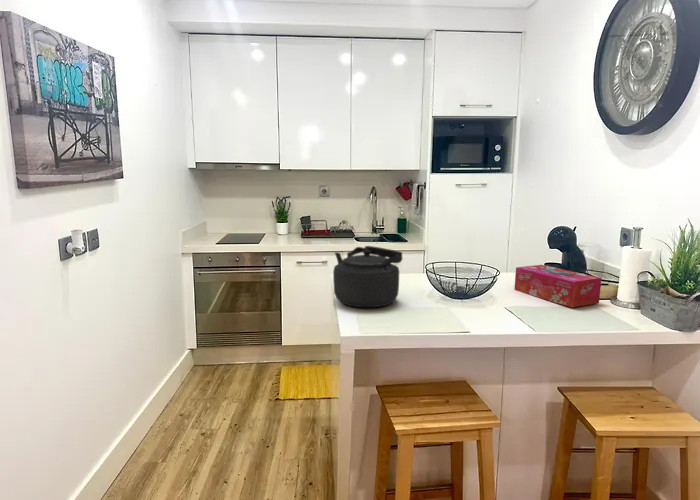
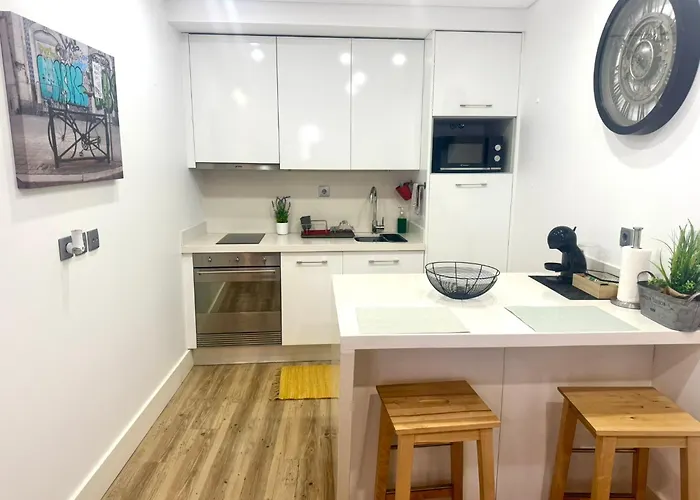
- kettle (365, 274)
- tissue box (555, 284)
